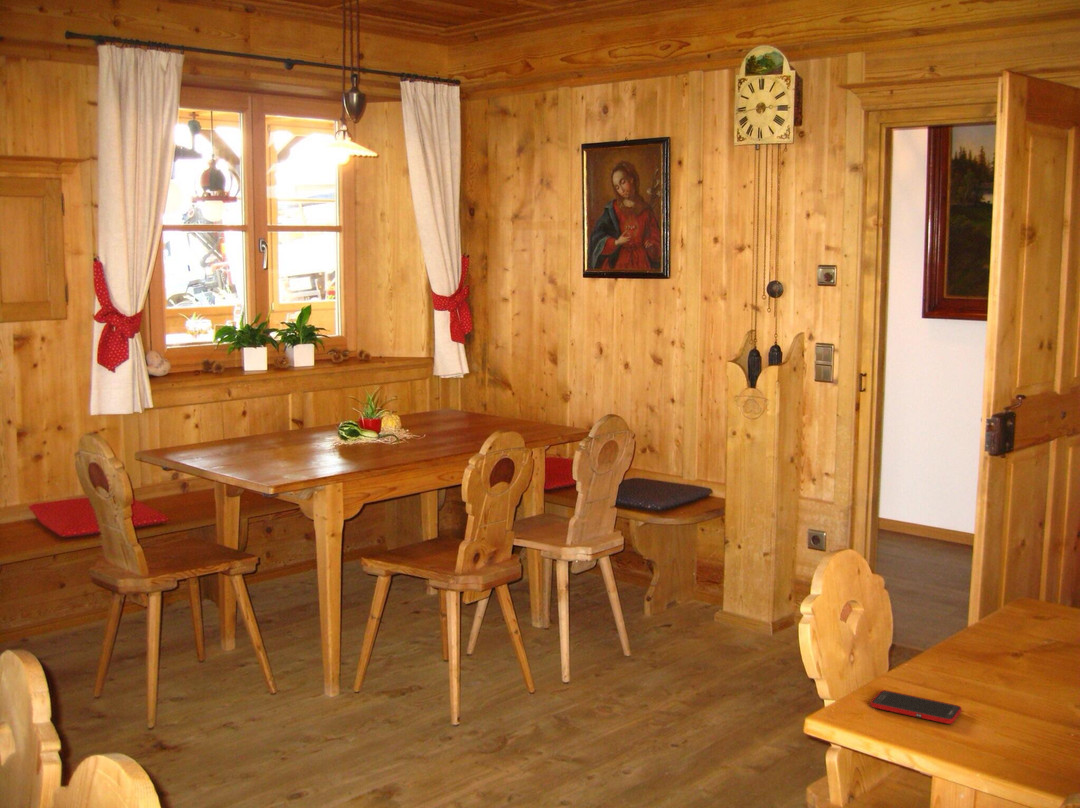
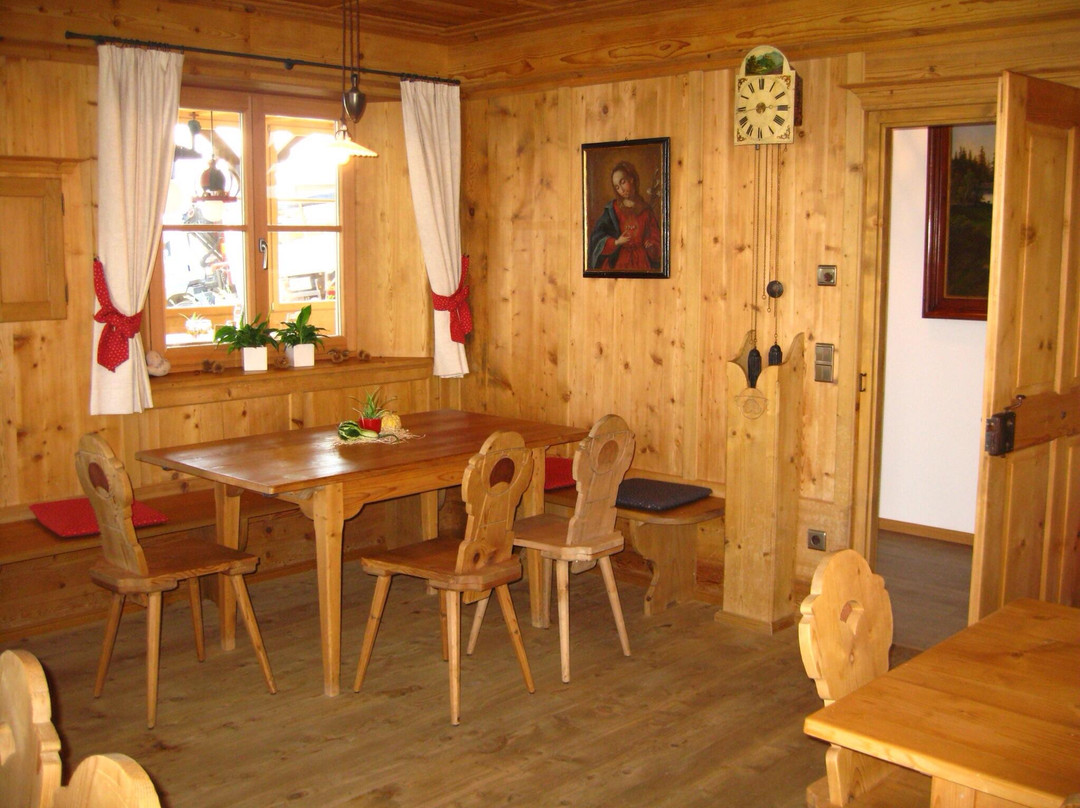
- cell phone (915, 706)
